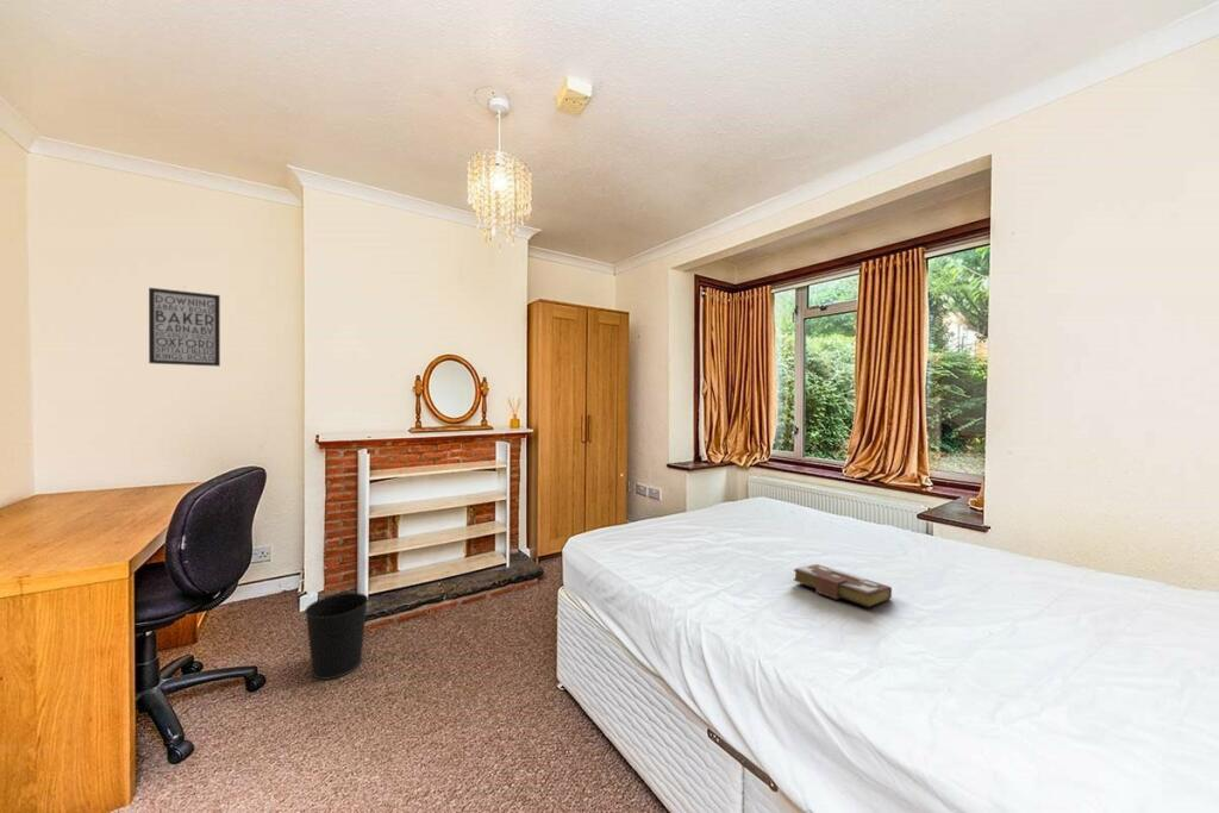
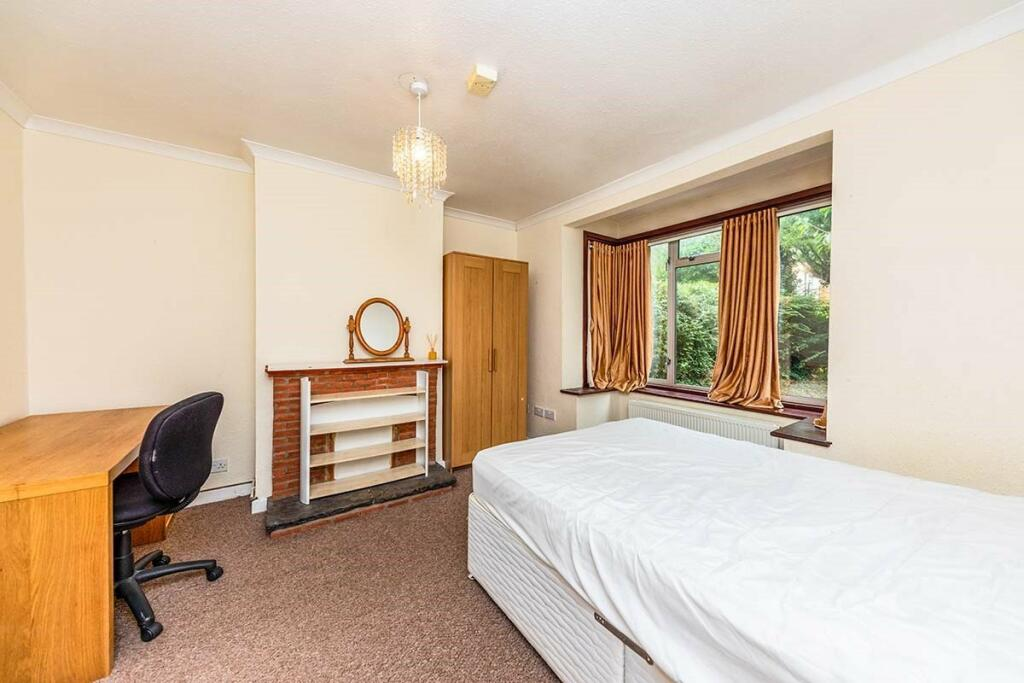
- book (839, 582)
- wastebasket (337, 634)
- wall art (185, 327)
